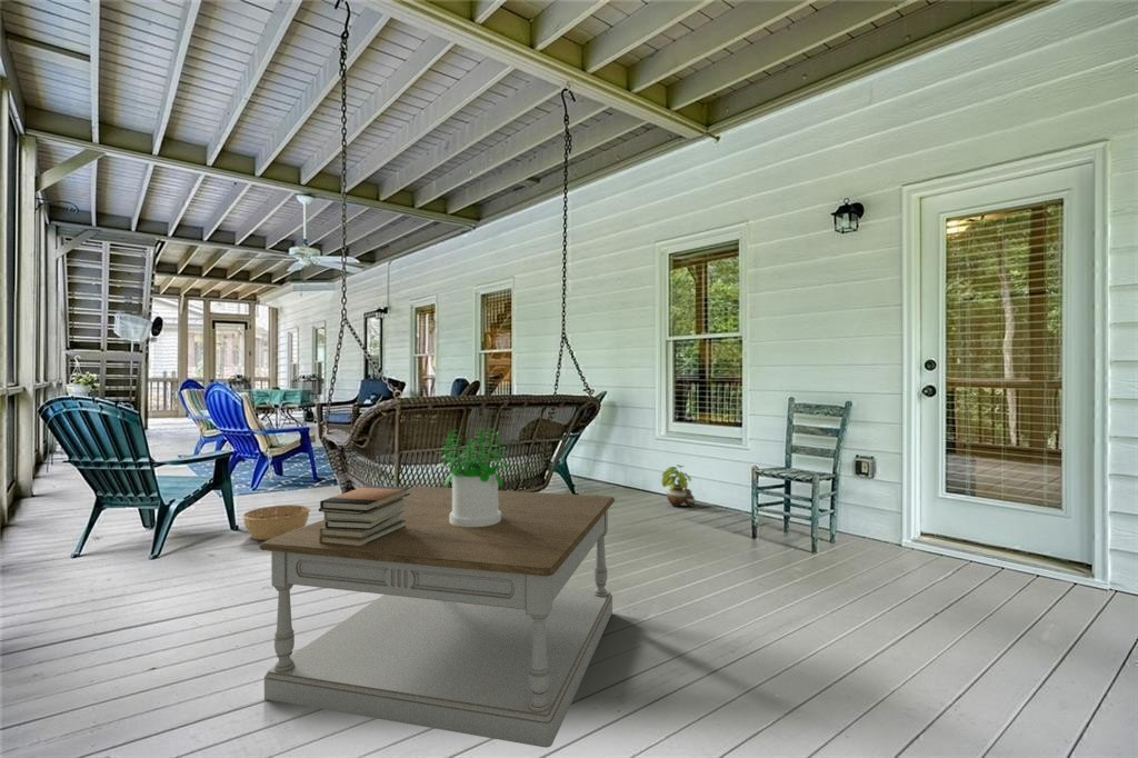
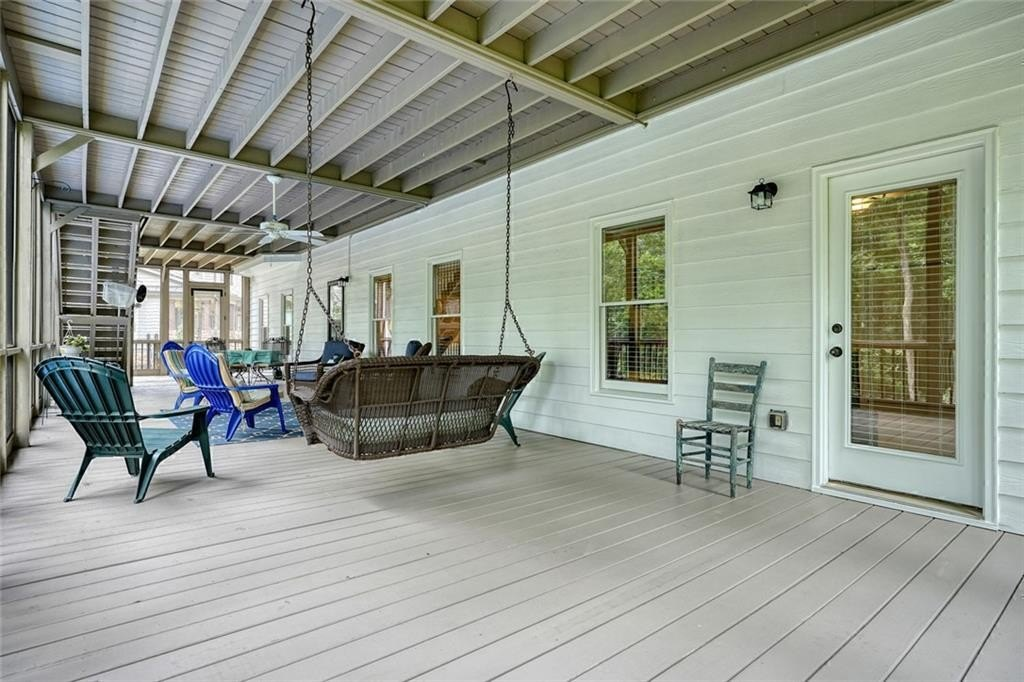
- basket (277, 522)
- potted plant (473, 473)
- book stack (367, 512)
- potted plant (679, 485)
- coffee table (465, 582)
